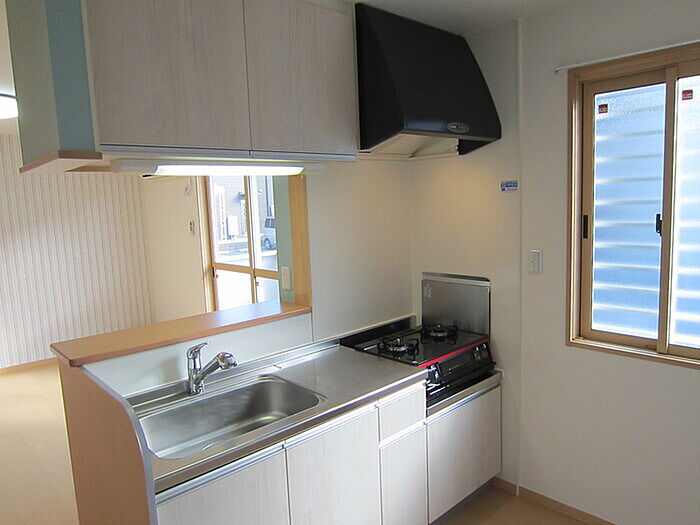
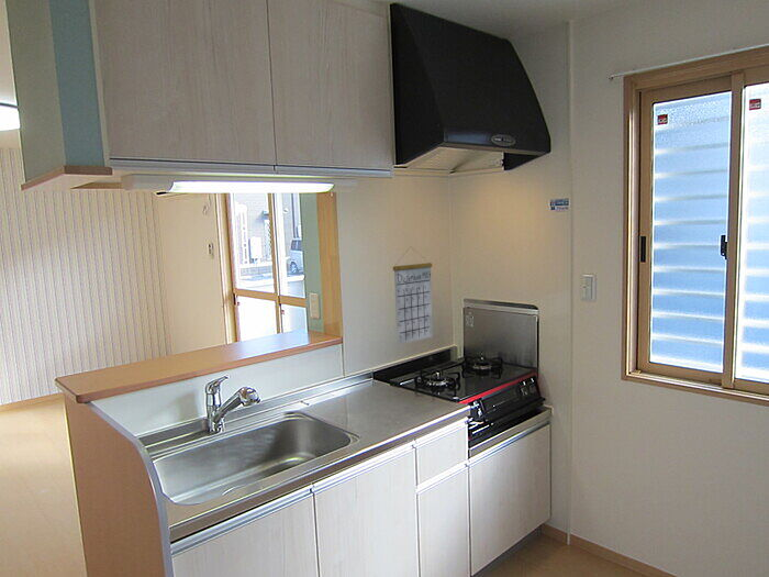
+ calendar (413, 293)
